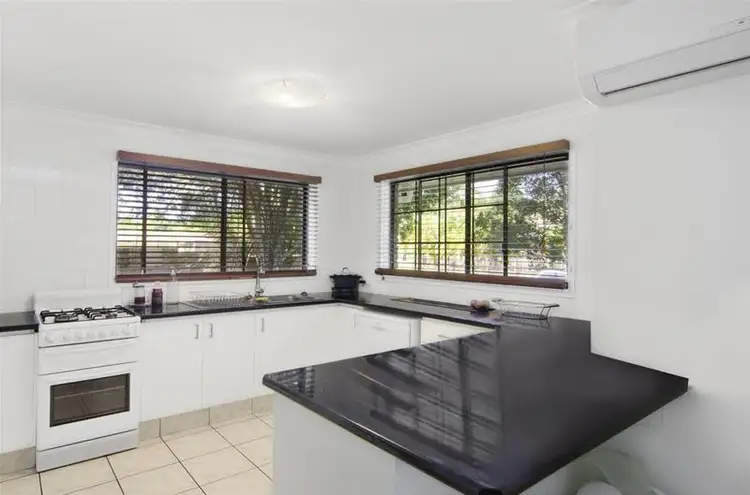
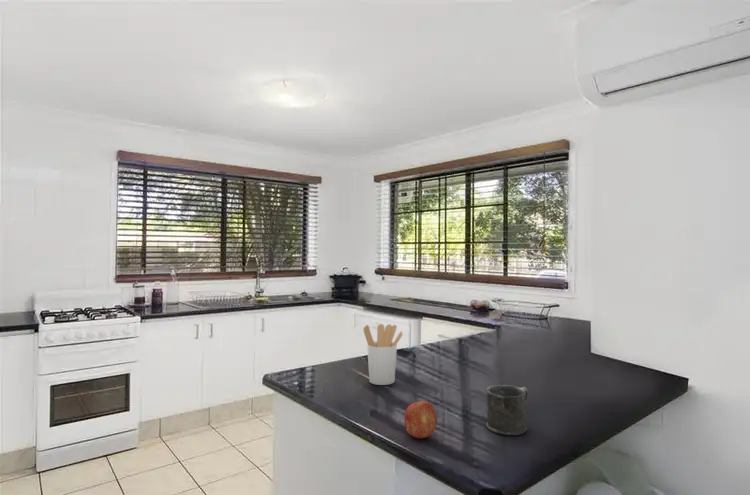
+ mug (509, 407)
+ utensil holder (383, 351)
+ fruit (420, 418)
